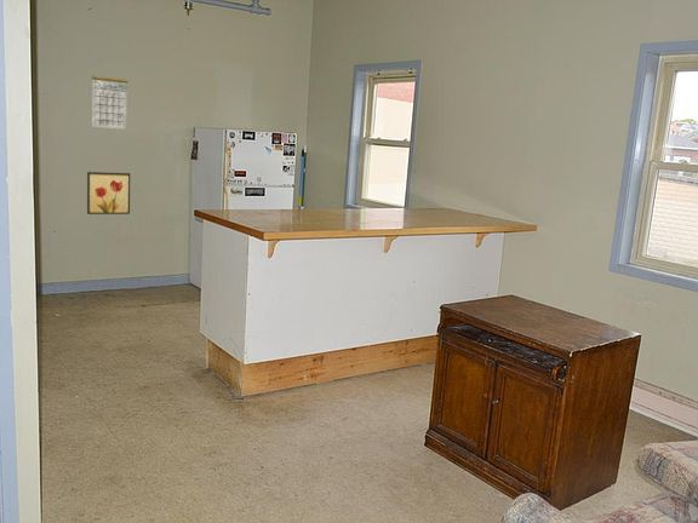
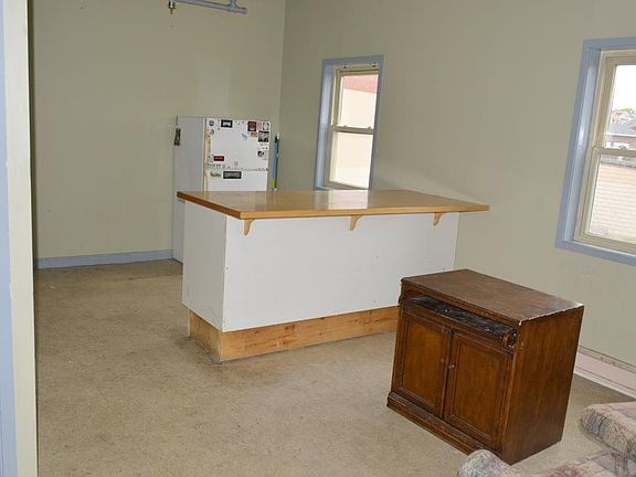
- wall art (108, 192)
- calendar (109, 97)
